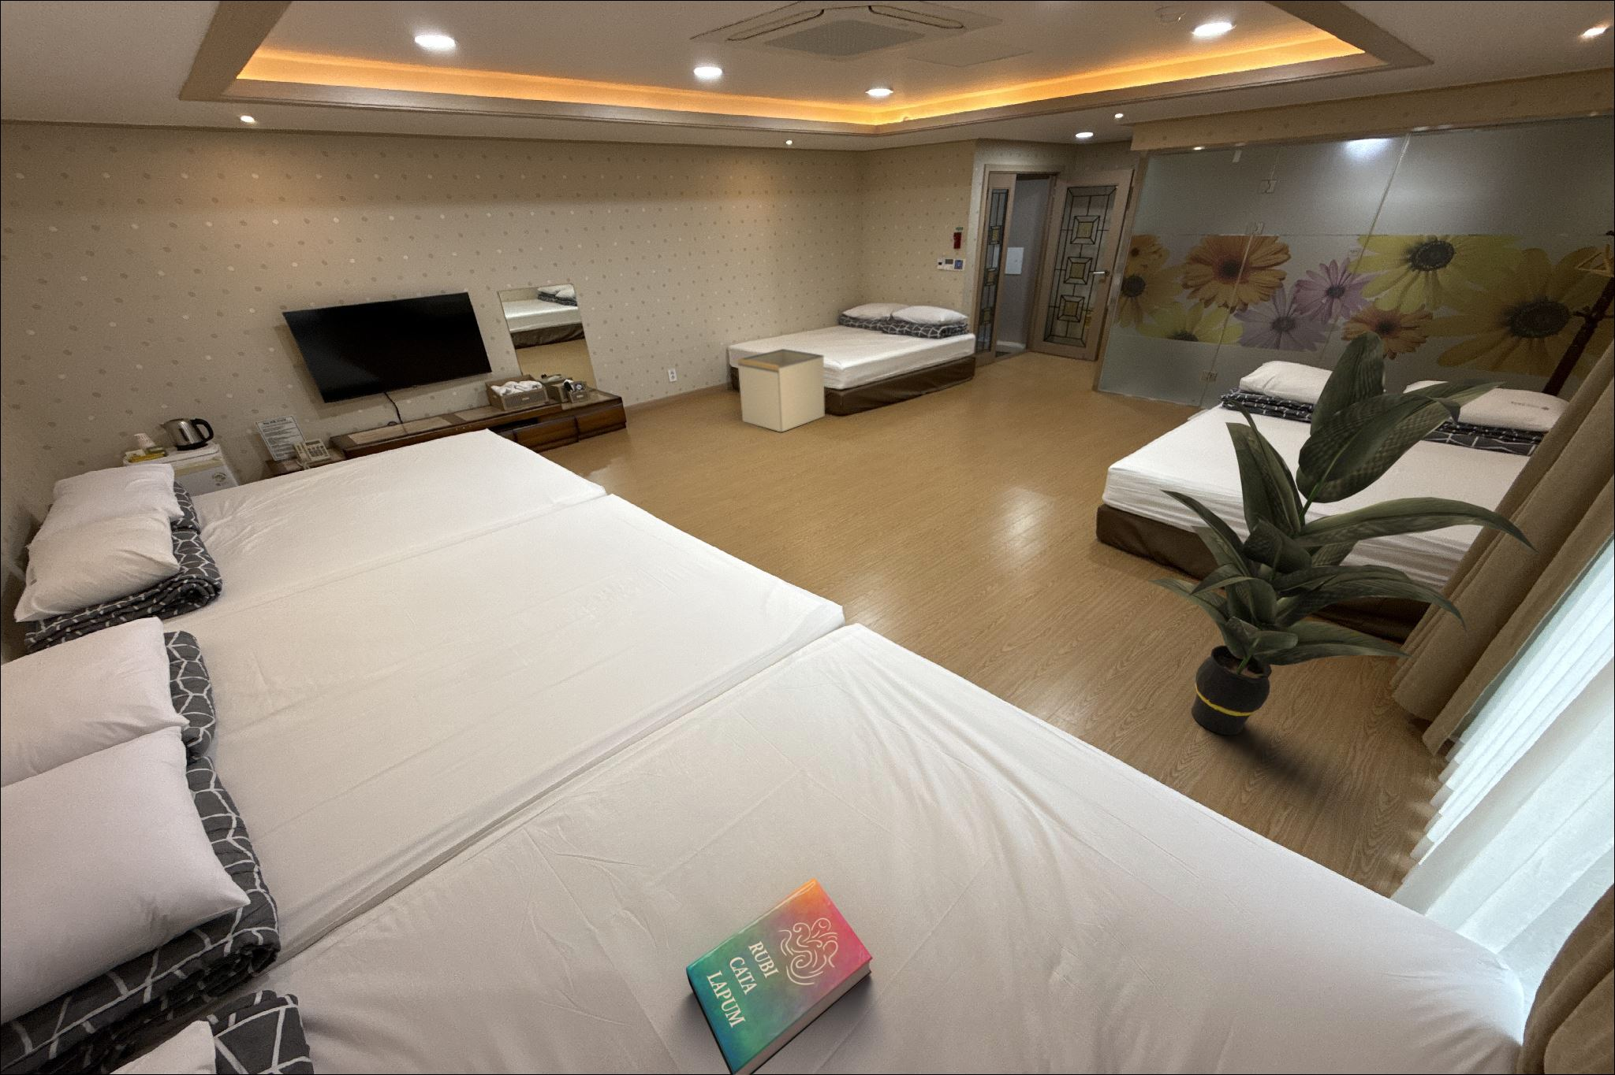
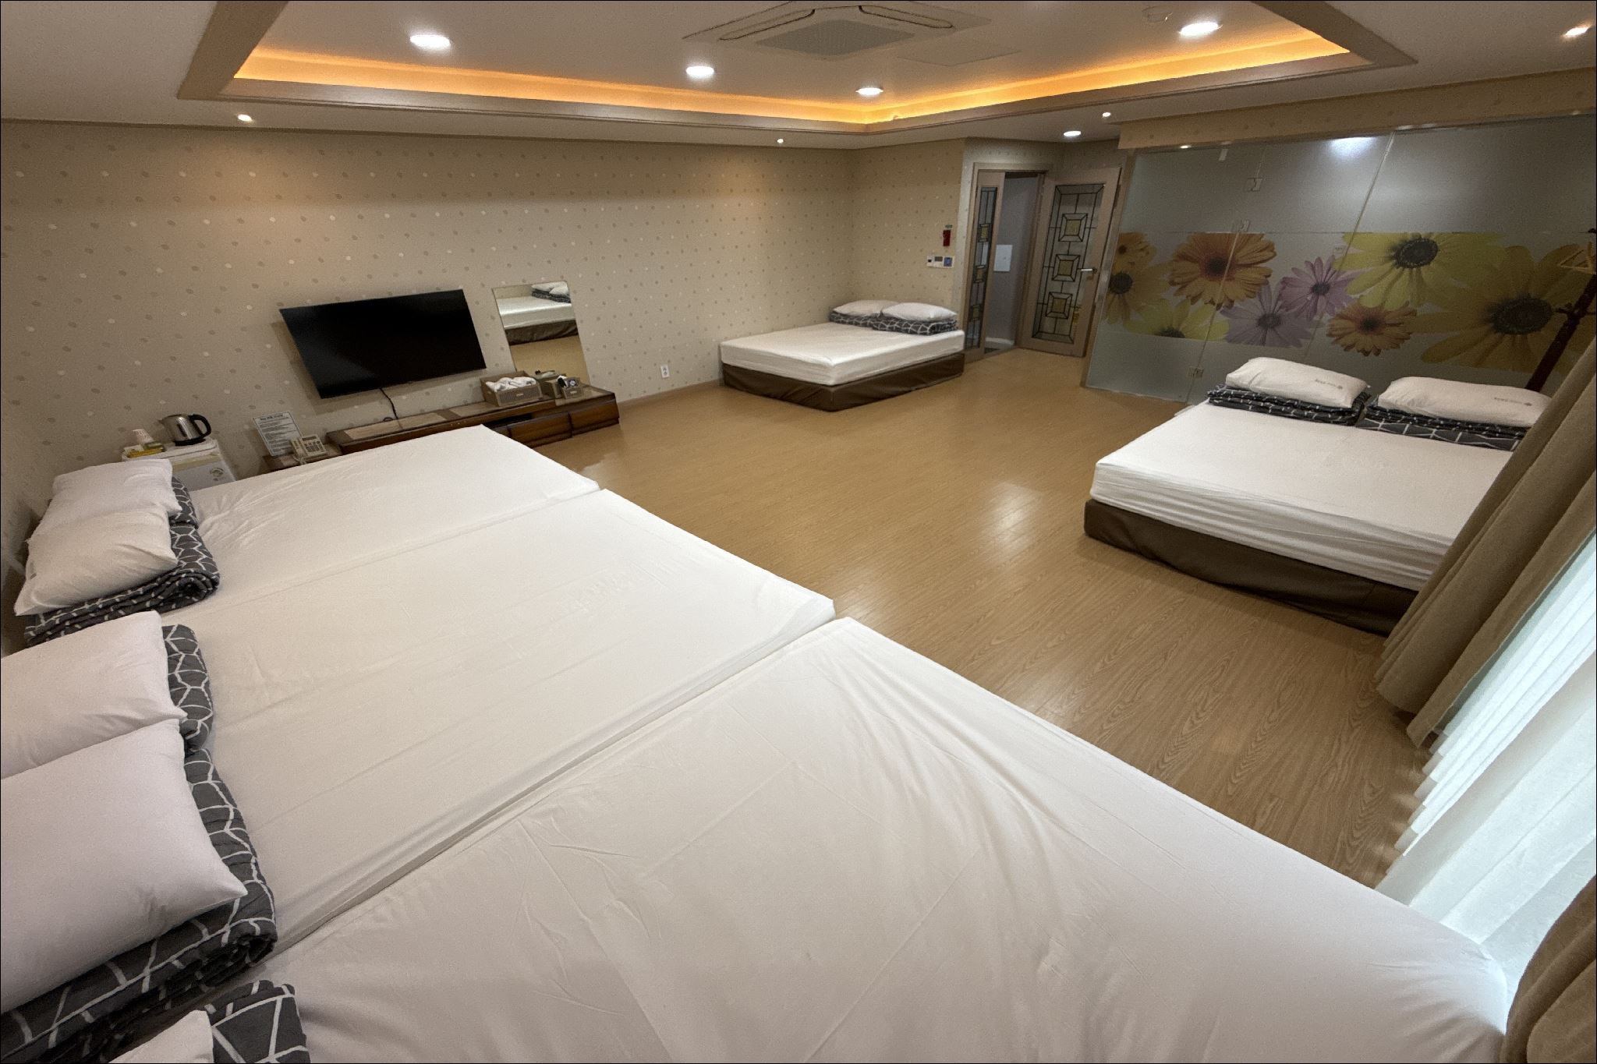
- indoor plant (1294, 559)
- storage bin (782, 389)
- book (779, 969)
